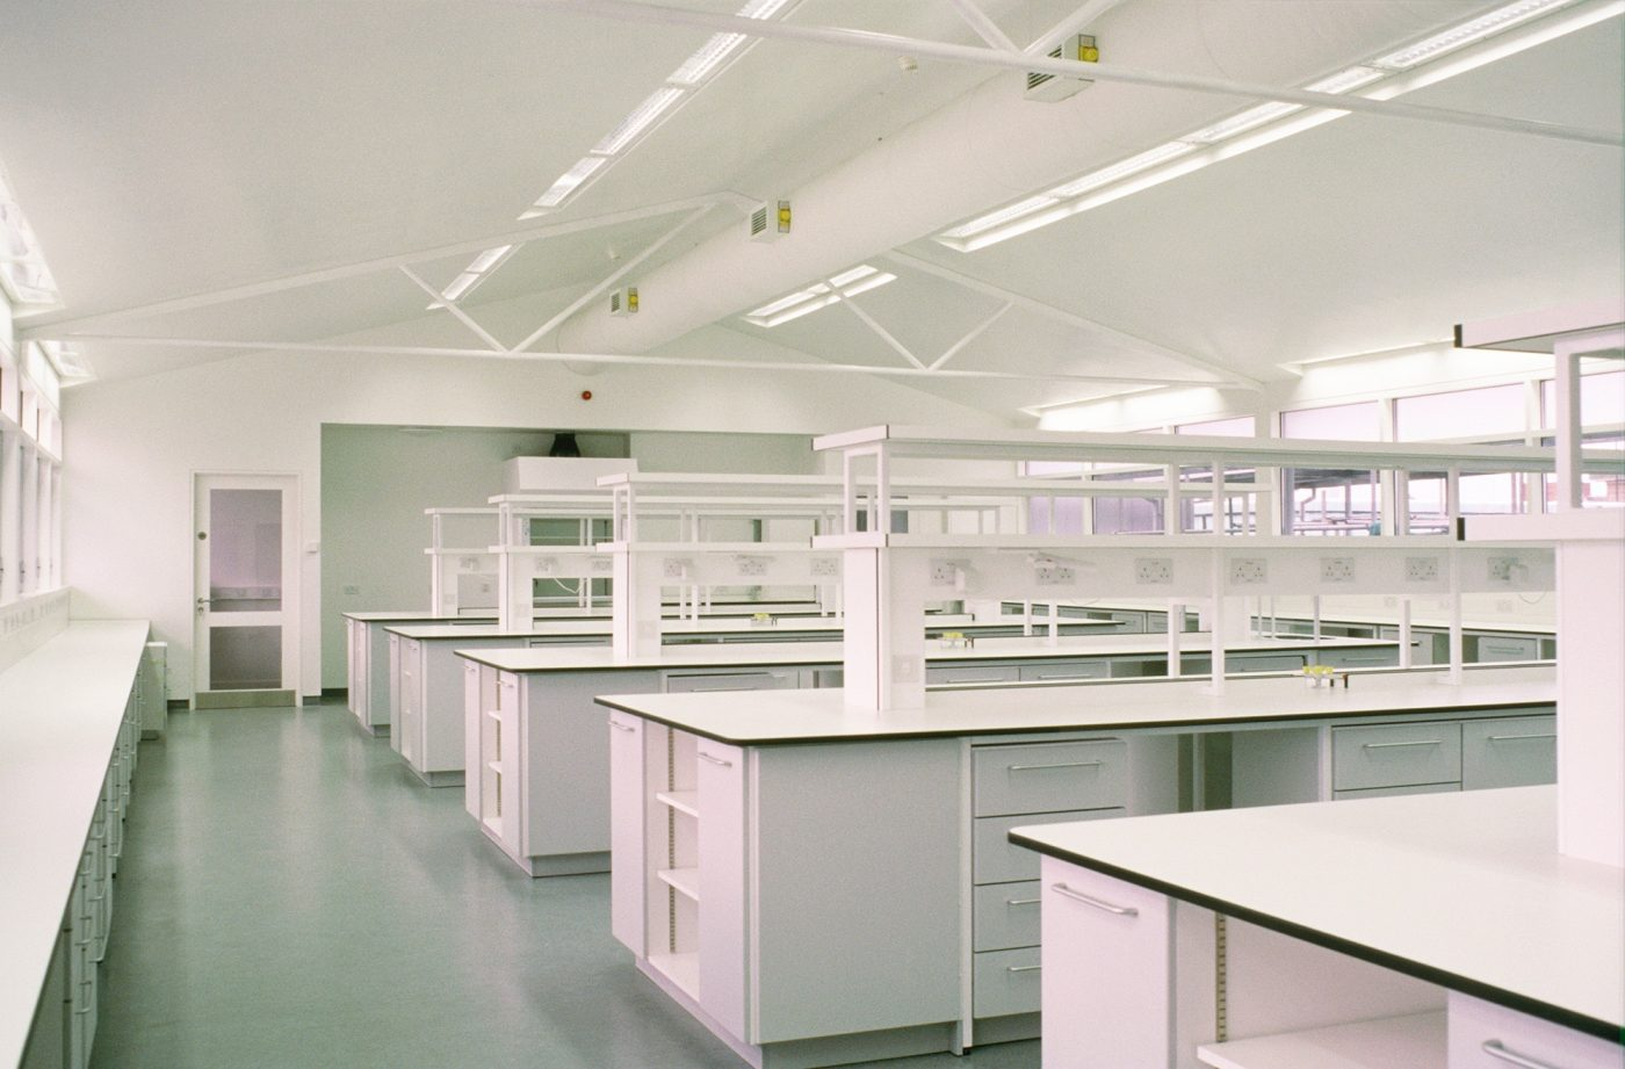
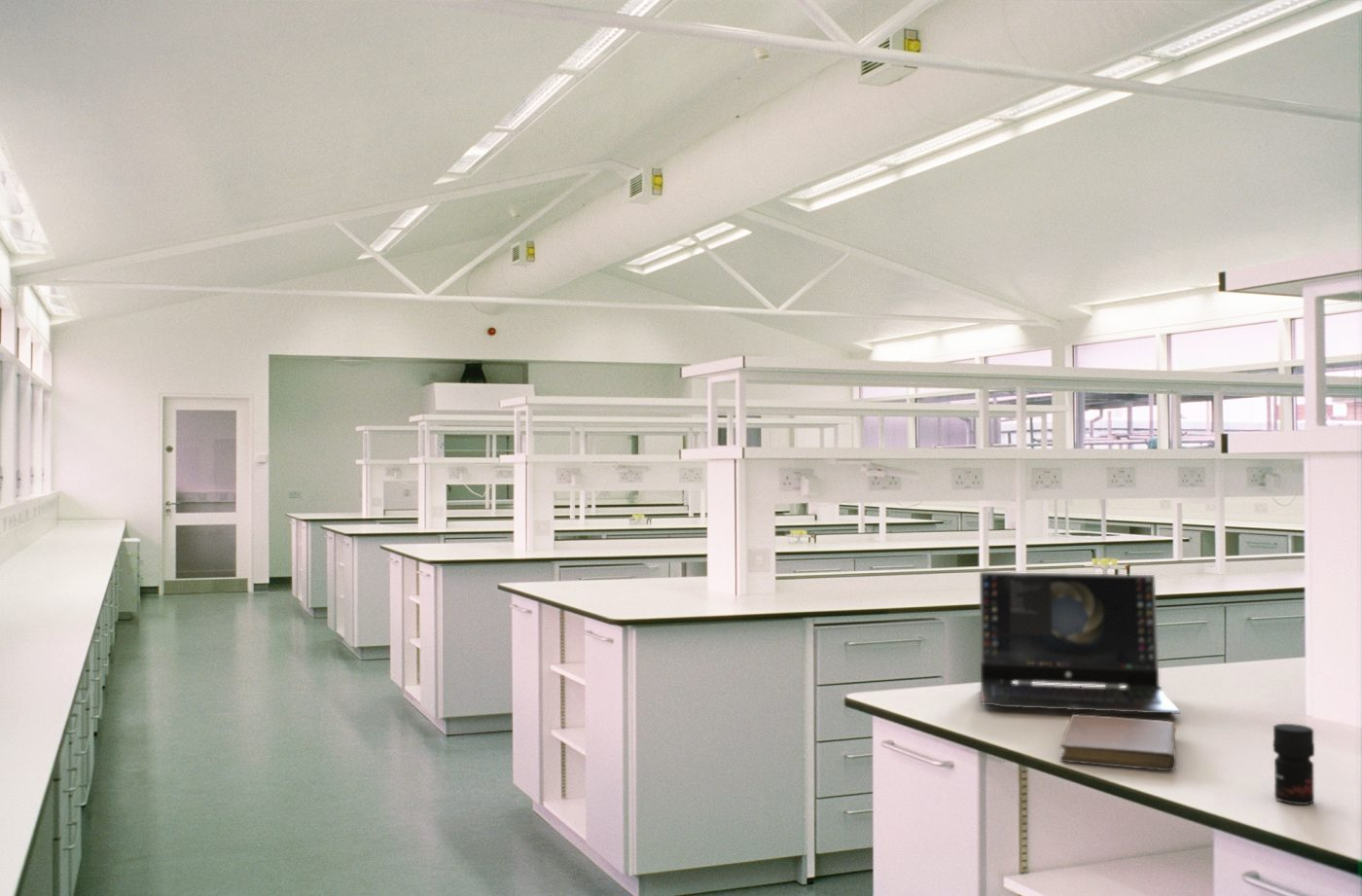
+ jar (1293, 763)
+ laptop computer (1071, 640)
+ notebook (1120, 739)
